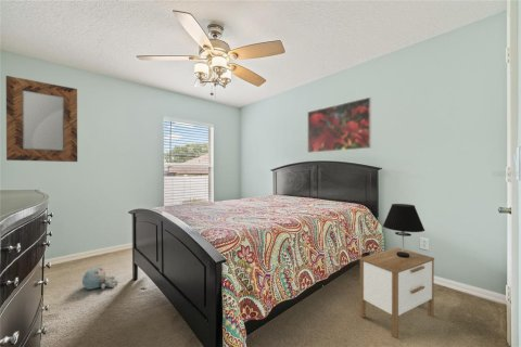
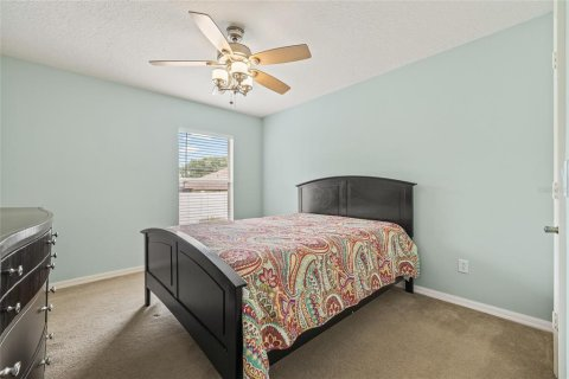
- plush toy (100, 277)
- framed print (335, 128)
- home mirror (43, 121)
- table lamp (403, 230)
- nightstand (397, 286)
